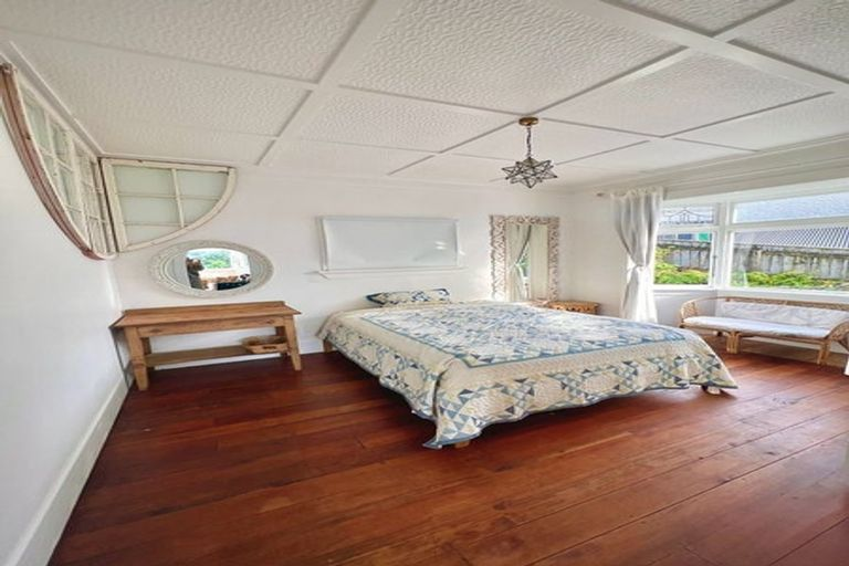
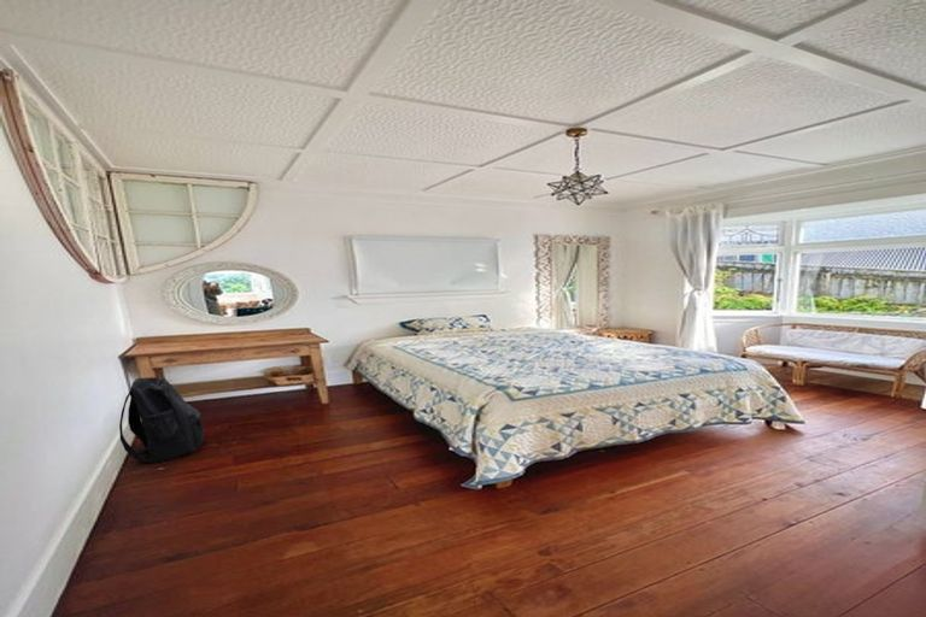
+ backpack (162, 413)
